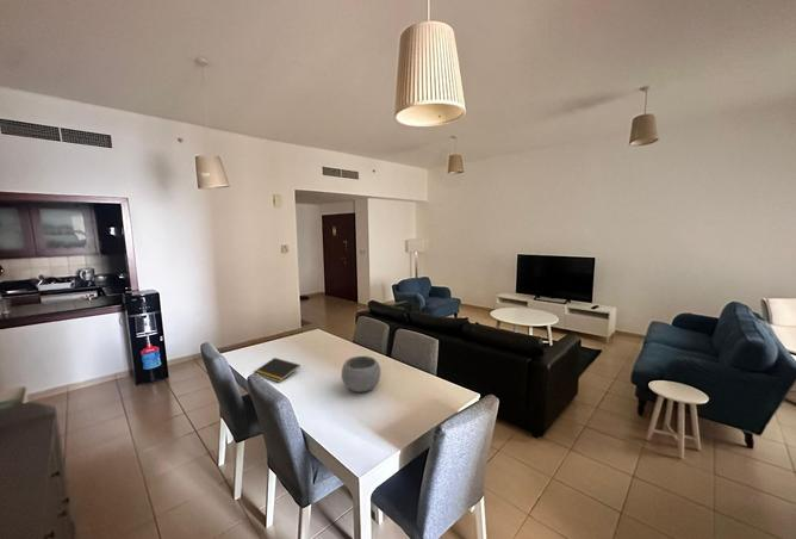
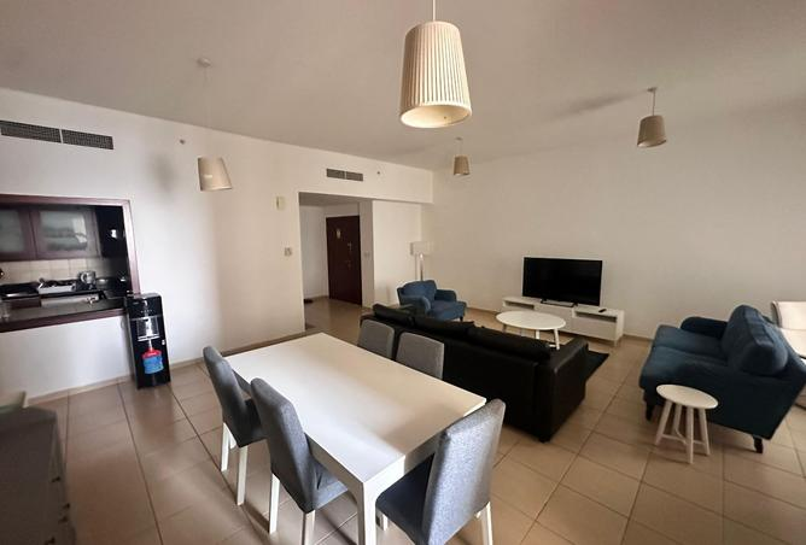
- notepad (276, 368)
- bowl (361, 374)
